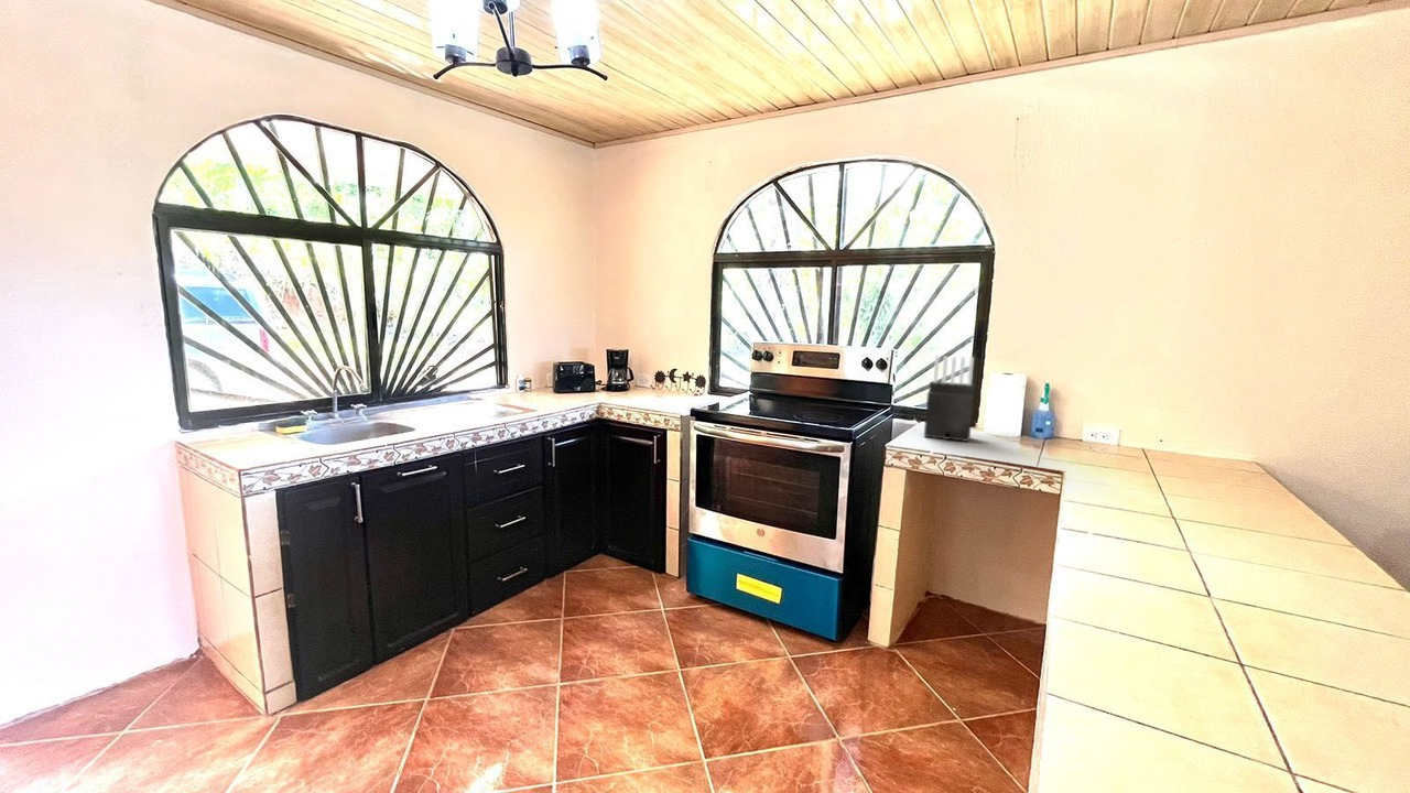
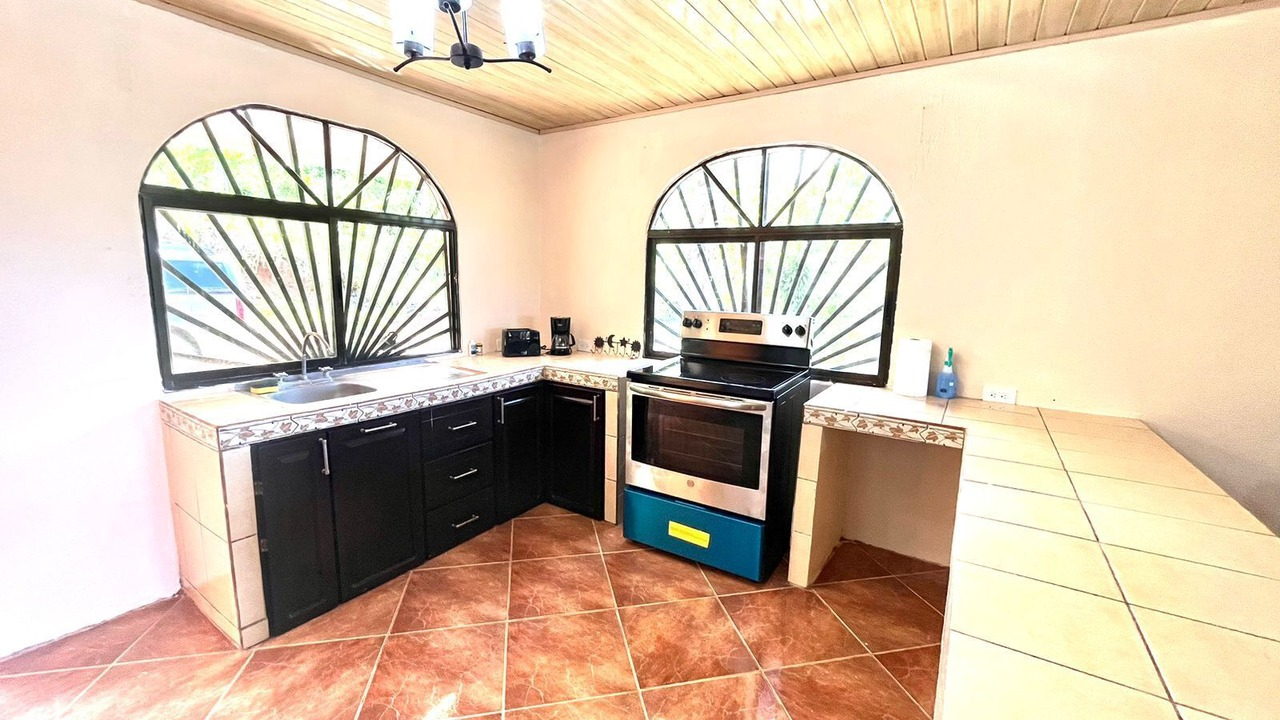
- knife block (950, 398)
